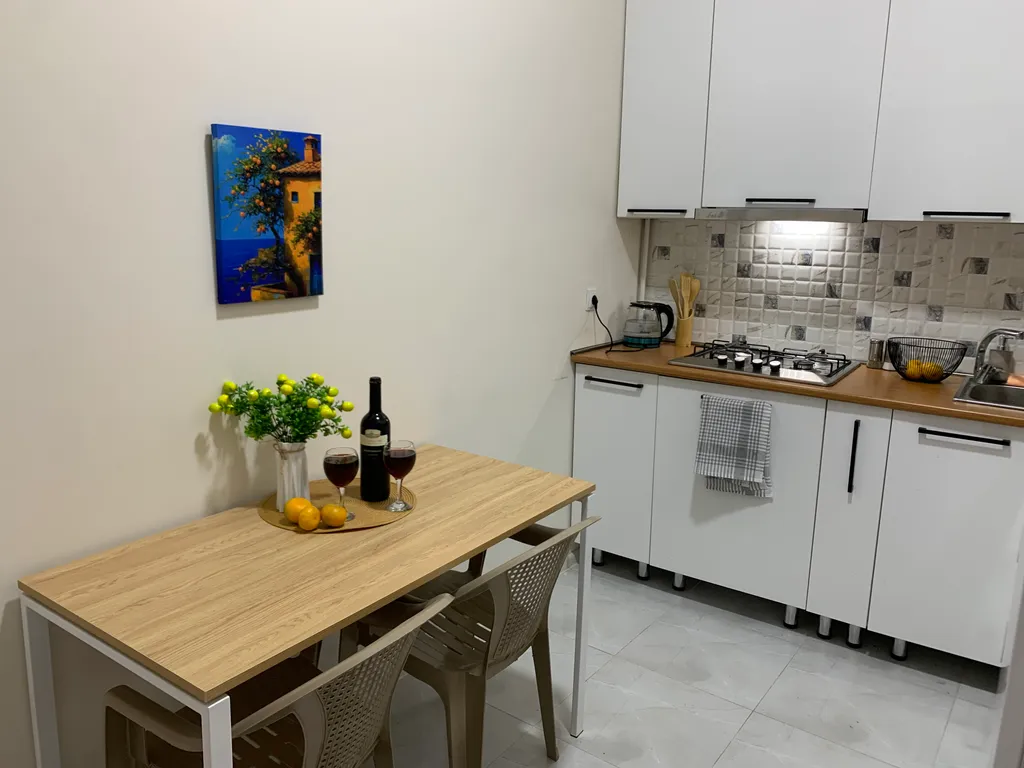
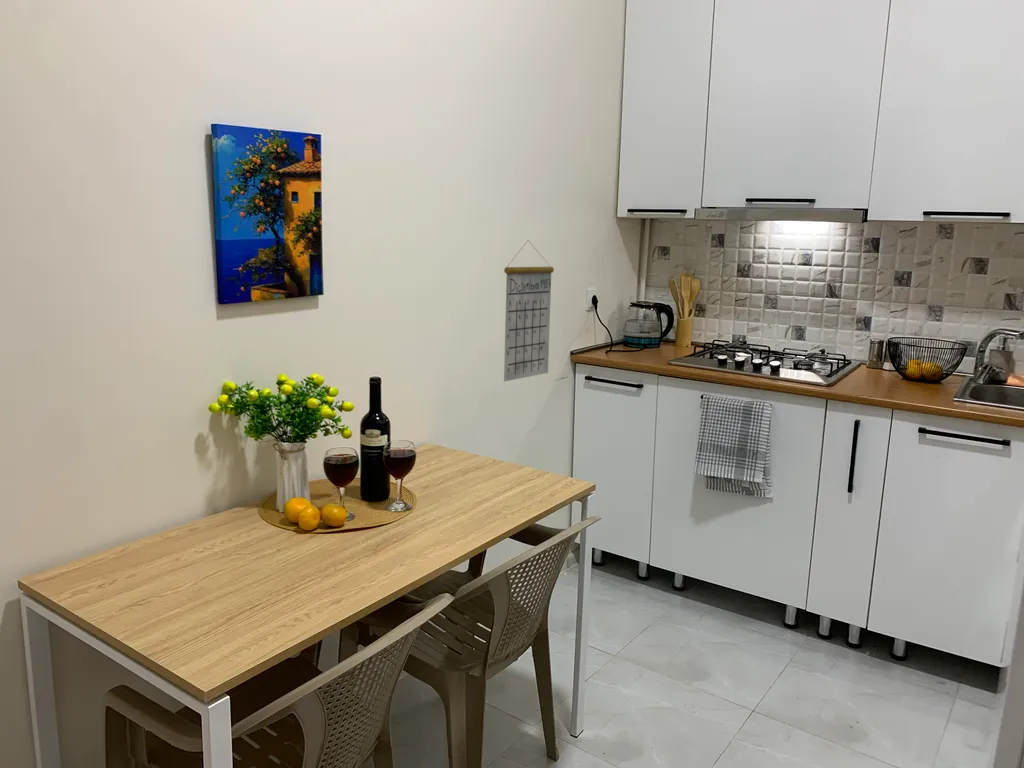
+ calendar (528, 309)
